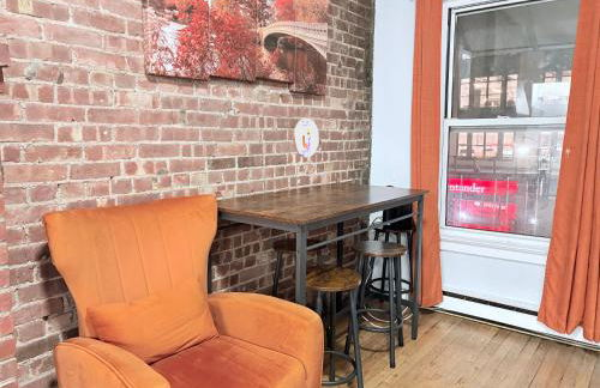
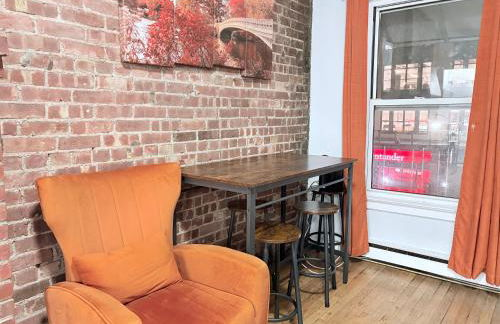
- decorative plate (306, 138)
